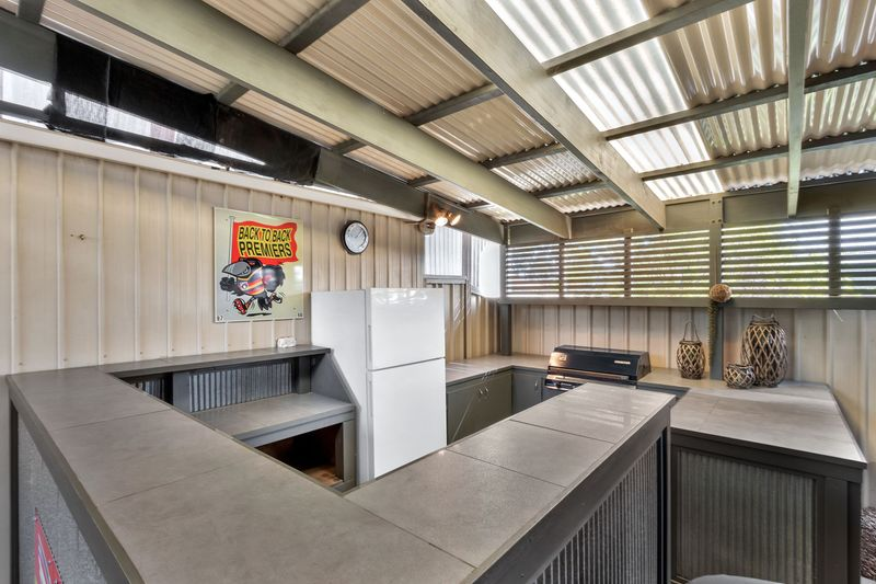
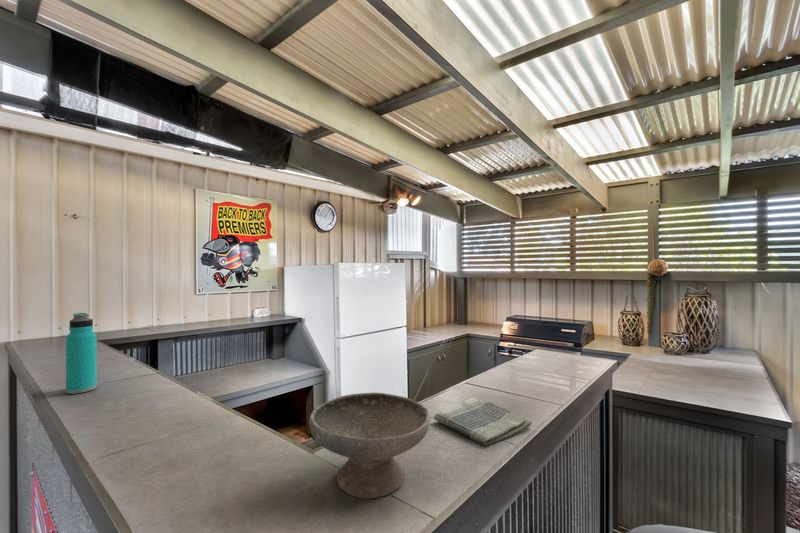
+ dish towel (482, 417)
+ bowl (370, 443)
+ water bottle (81, 351)
